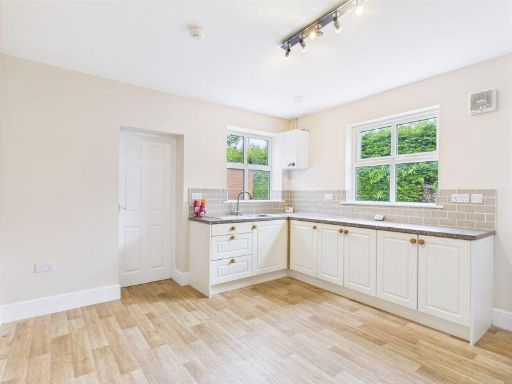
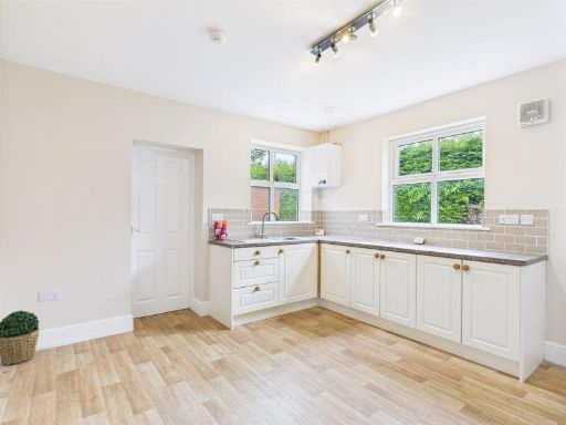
+ potted plant (18, 335)
